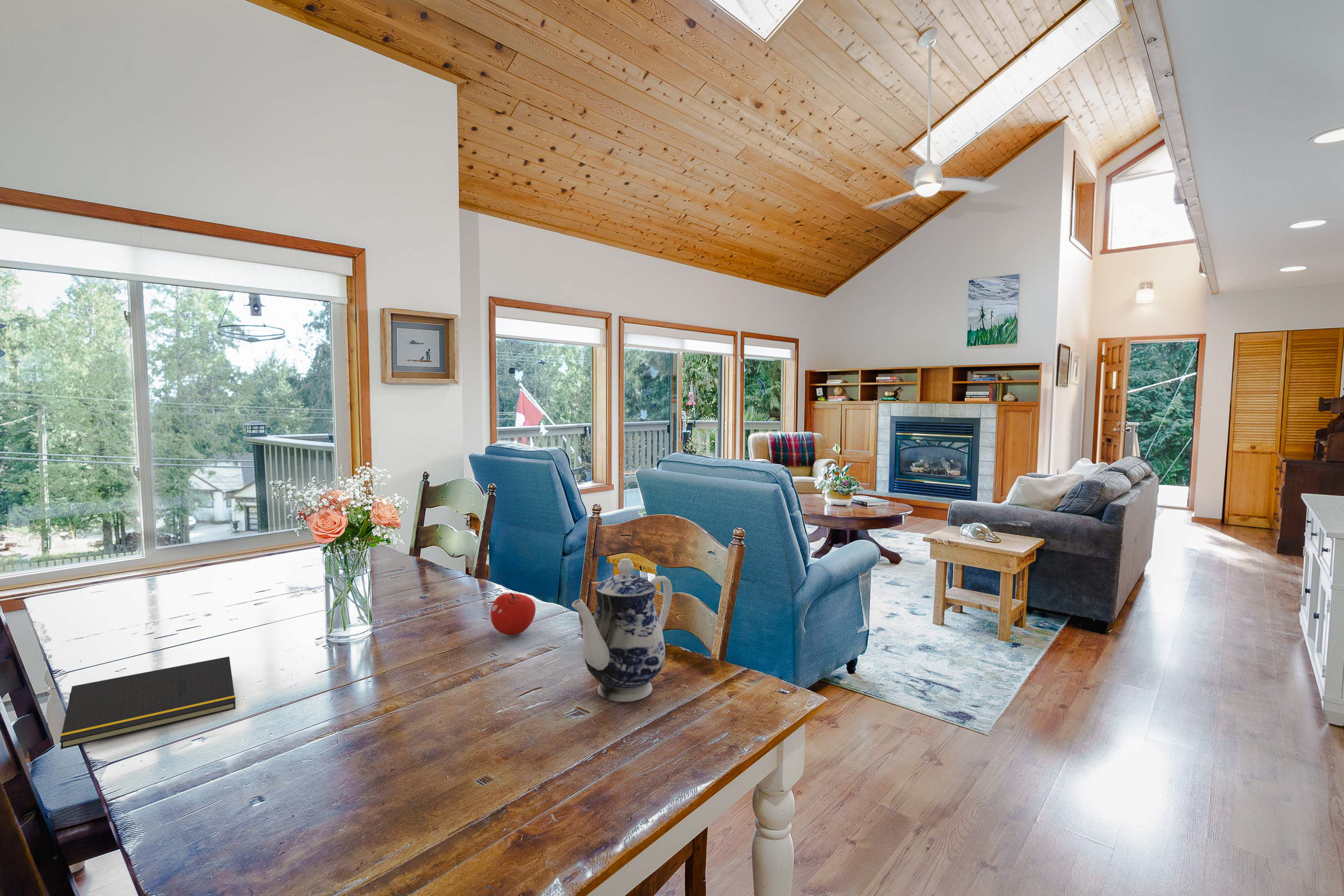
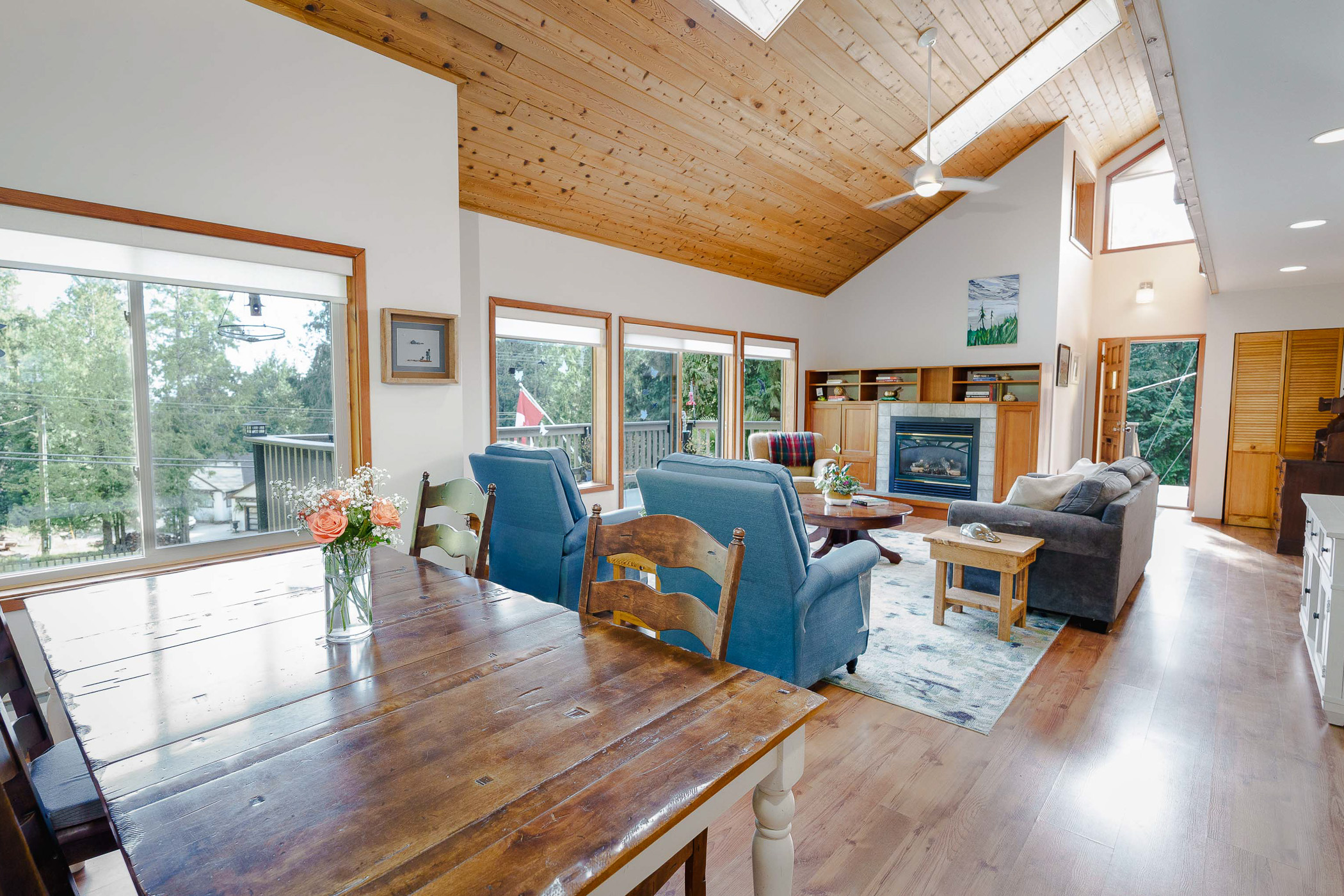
- teapot (625, 625)
- fruit (513, 611)
- notepad (154, 697)
